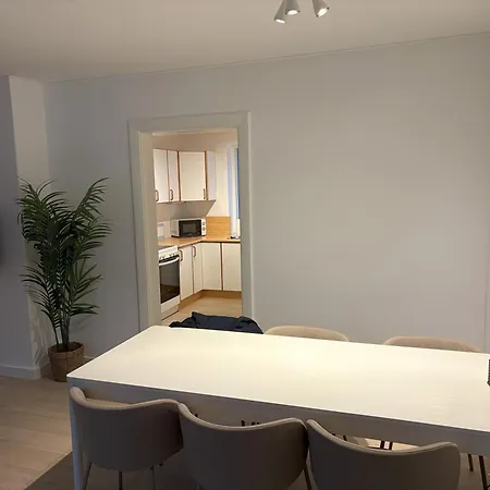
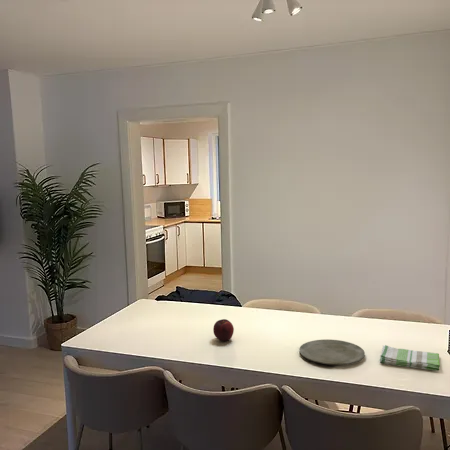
+ fruit (223, 329)
+ plate (331, 352)
+ dish towel (409, 356)
